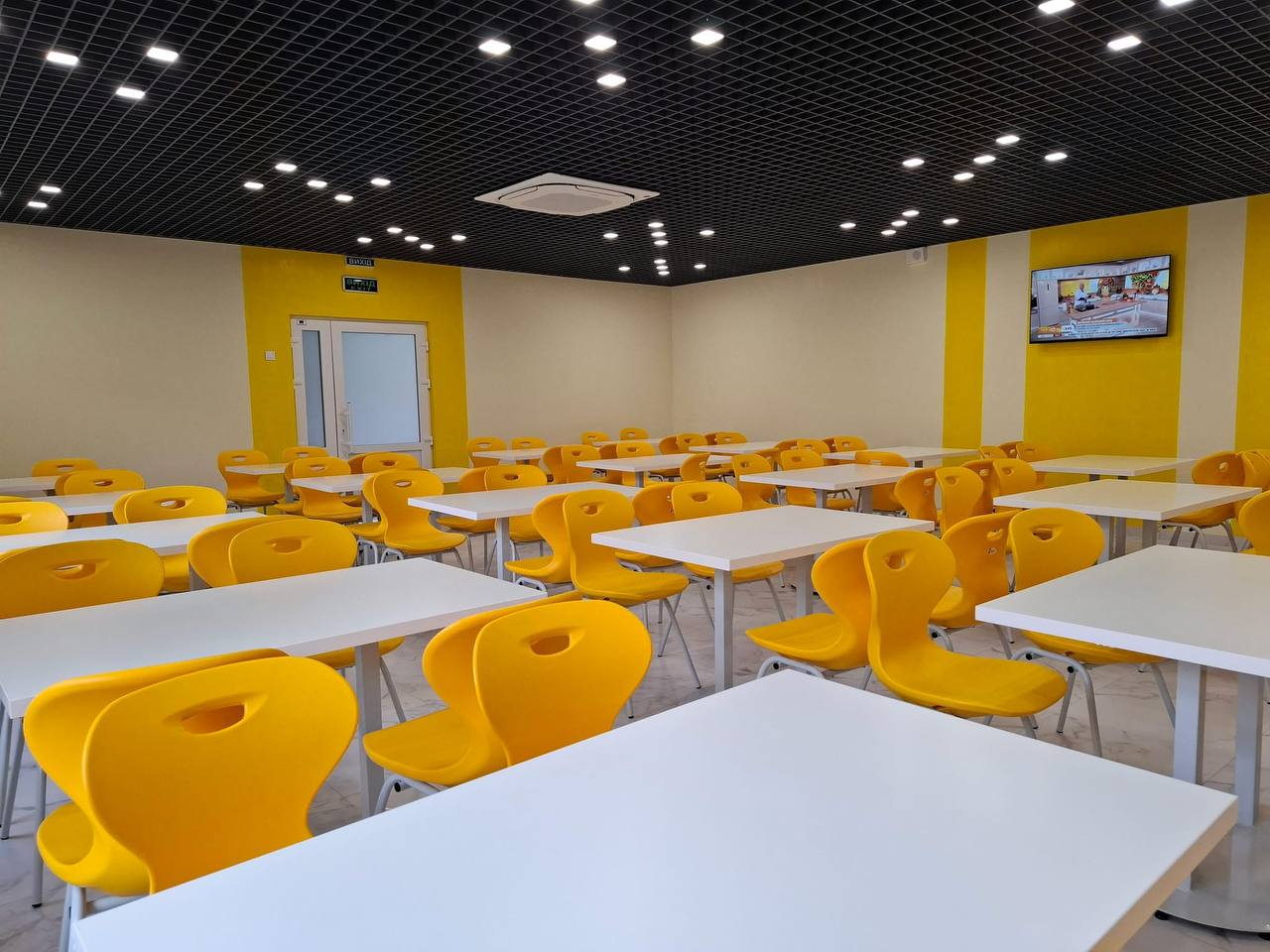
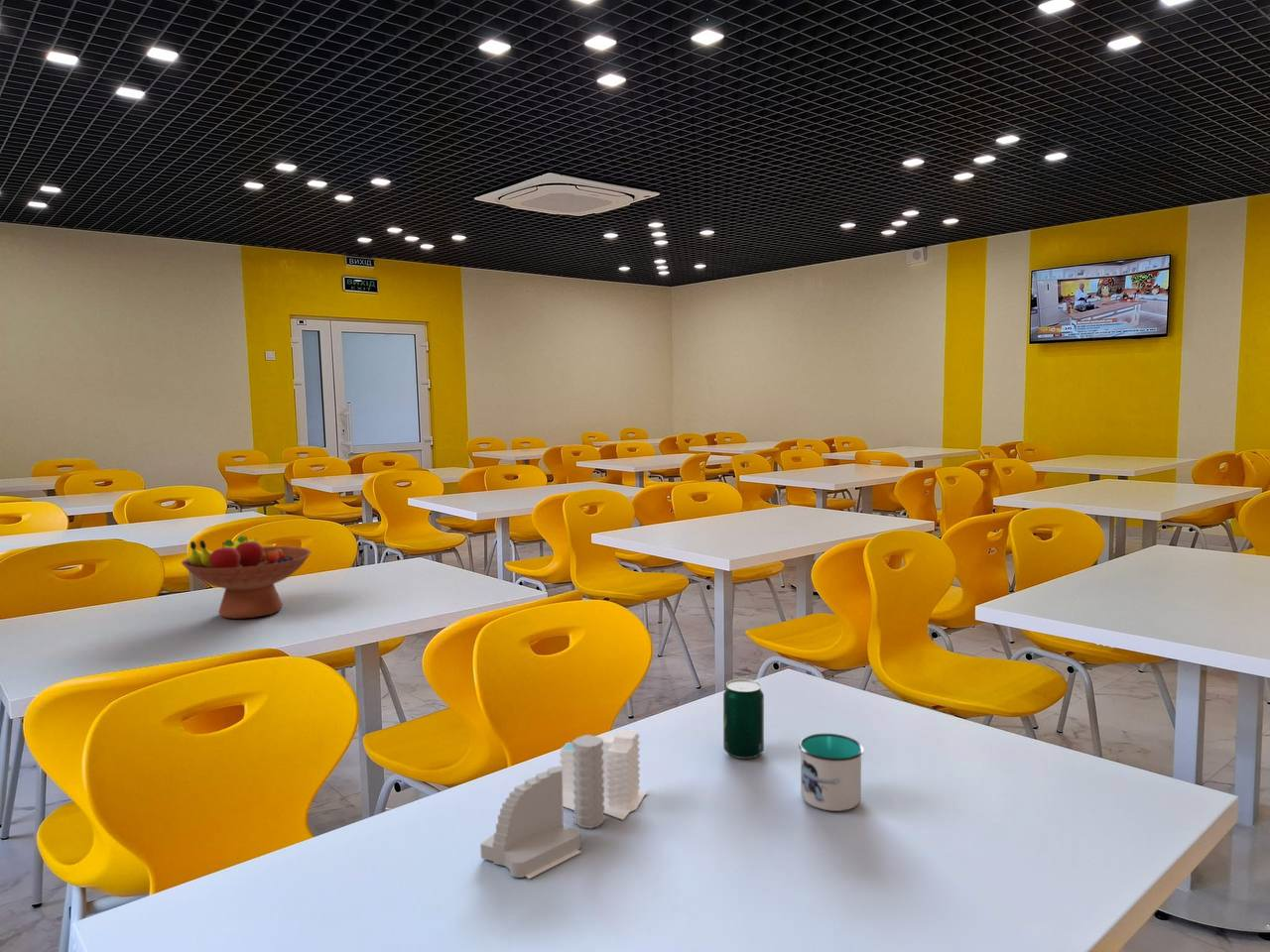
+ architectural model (567, 777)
+ mug (826, 768)
+ beverage can (743, 718)
+ fruit bowl (249, 573)
